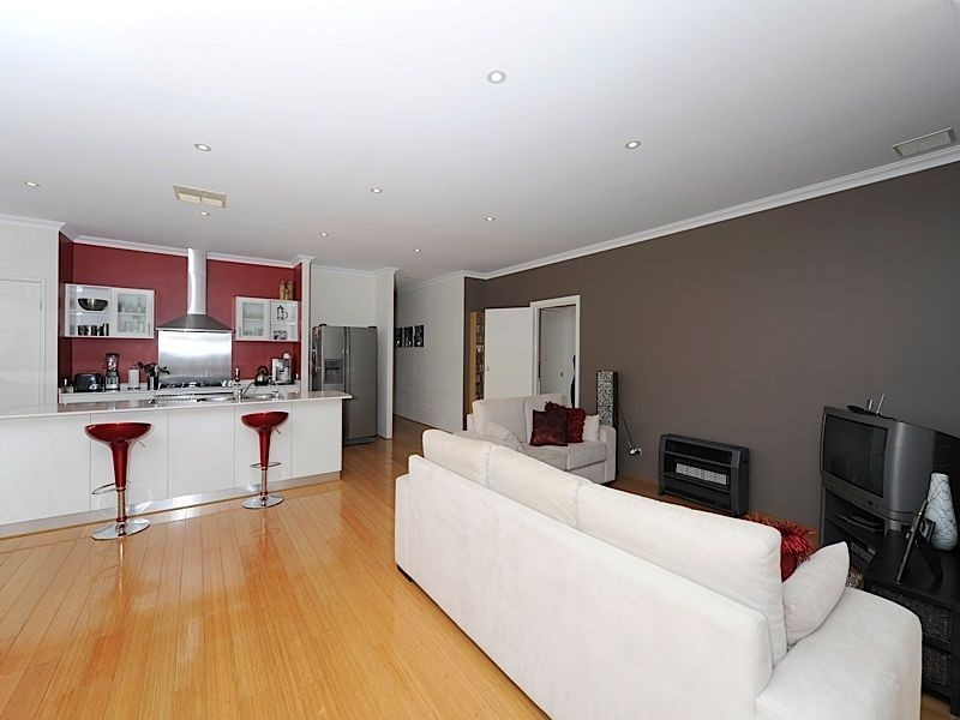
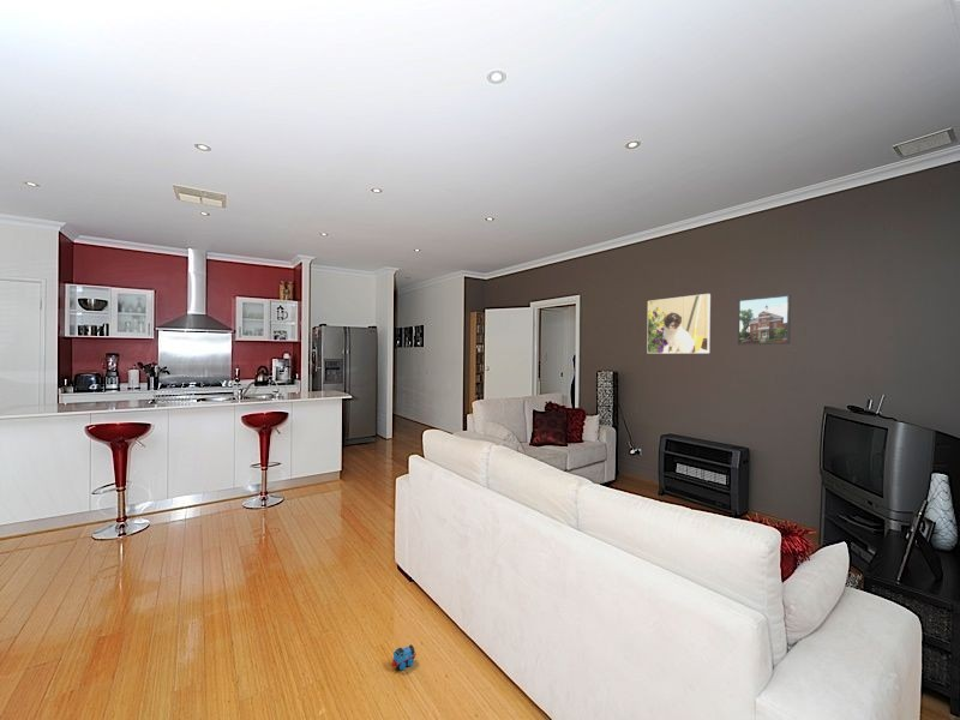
+ toy train (403, 656)
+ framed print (677, 325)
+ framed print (762, 320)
